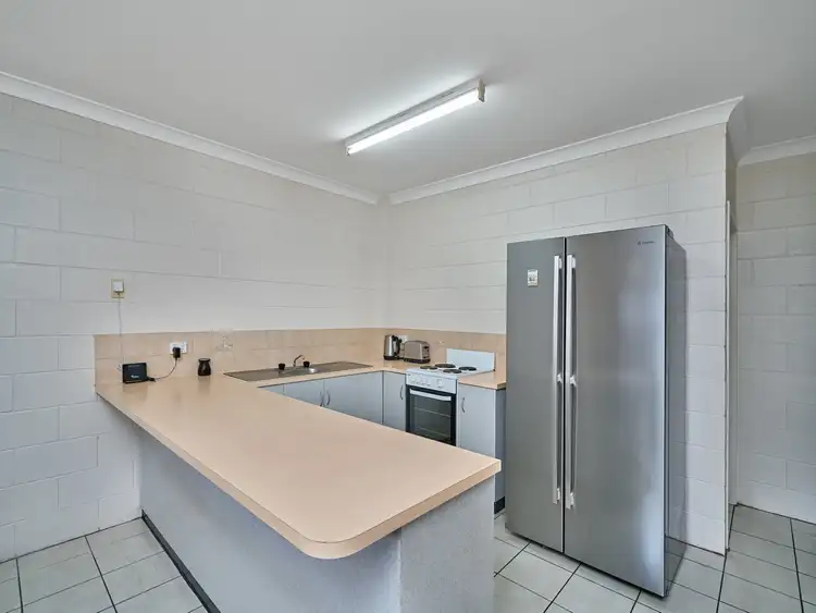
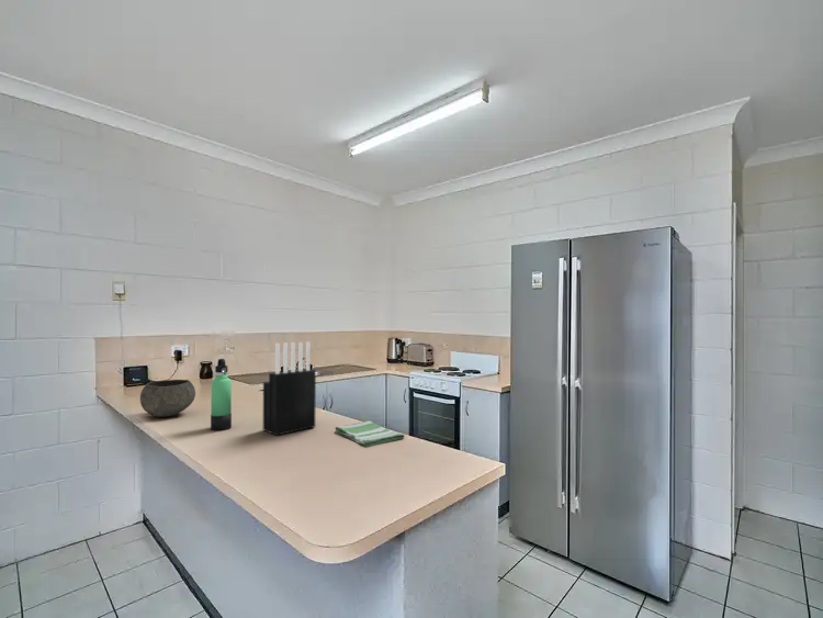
+ dish towel (368, 431)
+ knife block (288, 384)
+ bowl (168, 398)
+ thermos bottle (221, 393)
